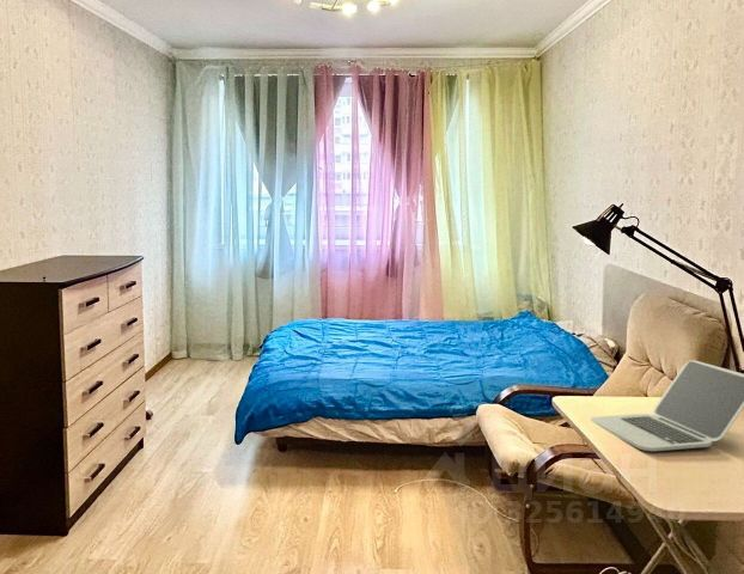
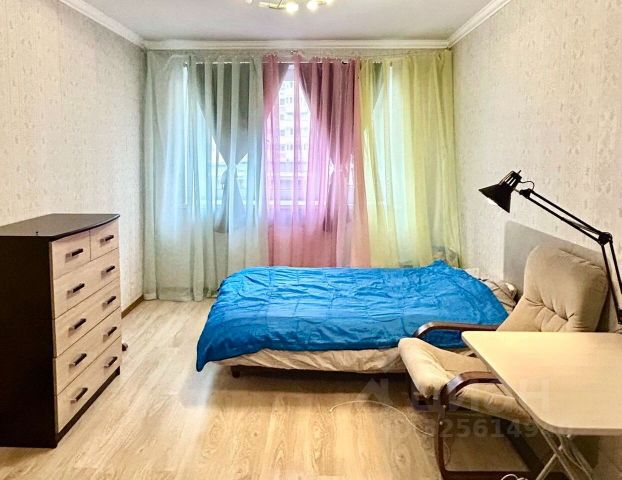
- laptop (669, 401)
